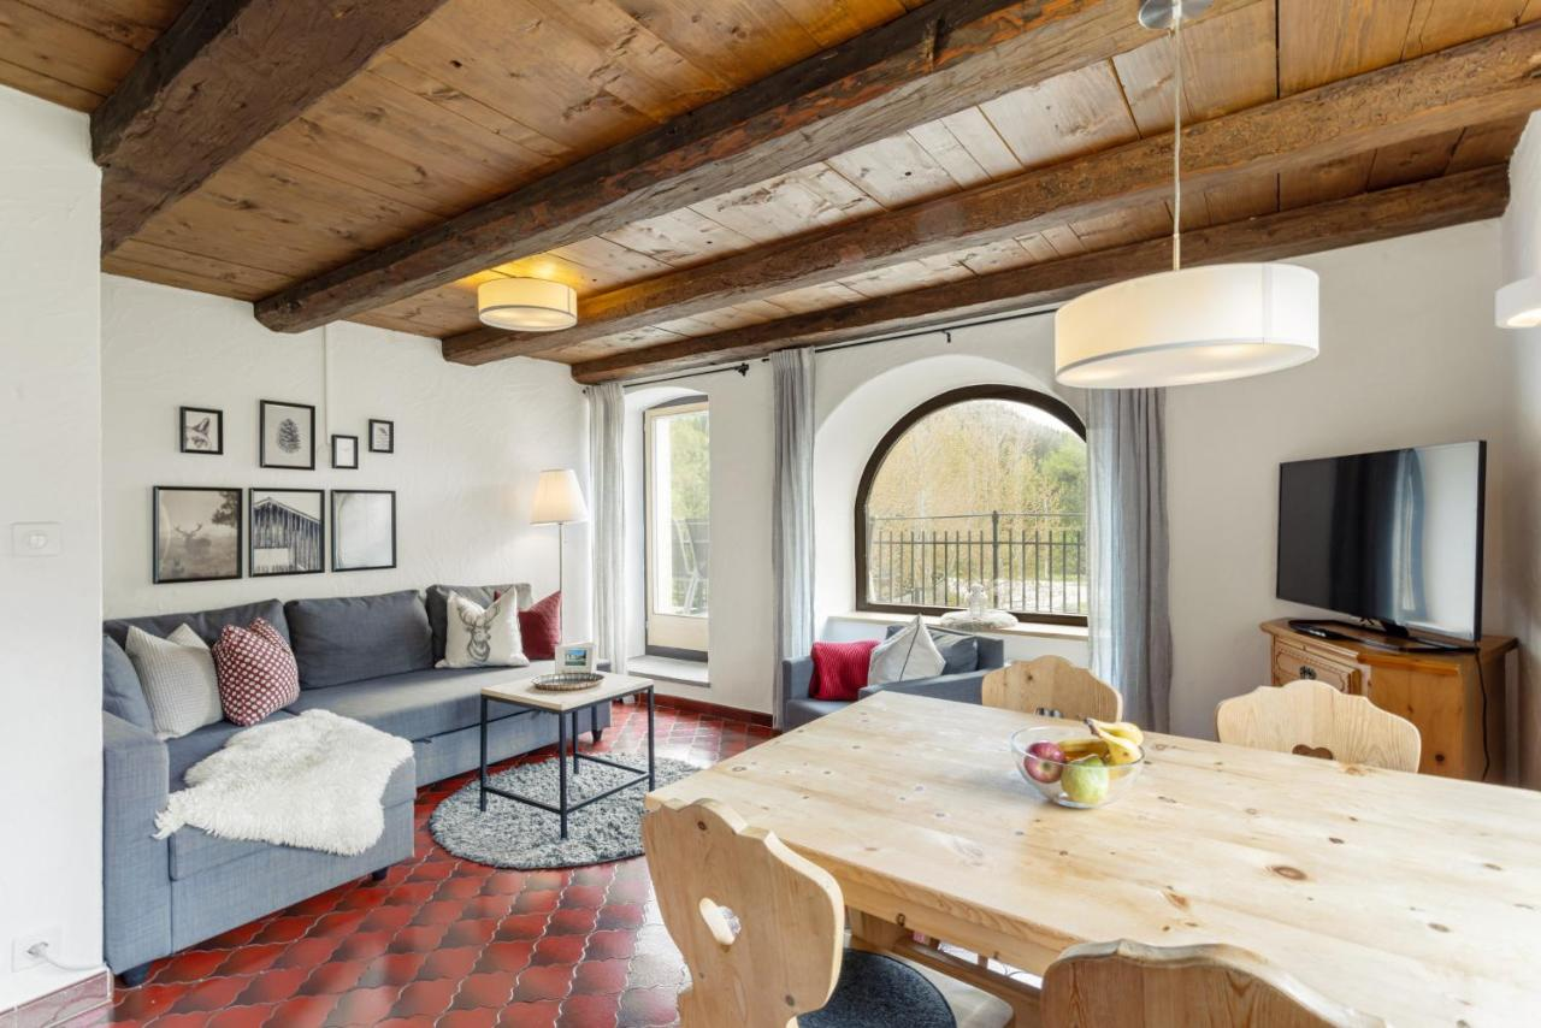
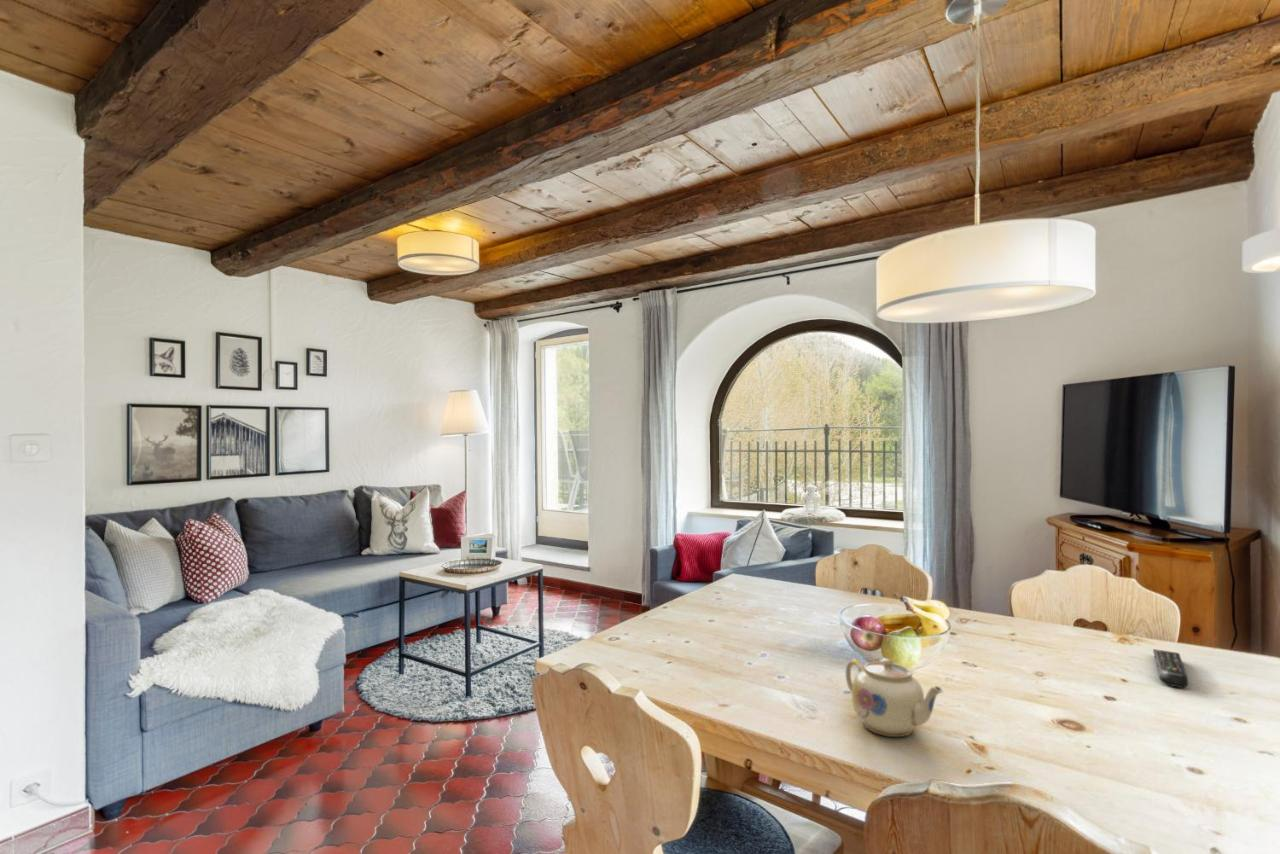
+ remote control (1169, 666)
+ teapot (891, 693)
